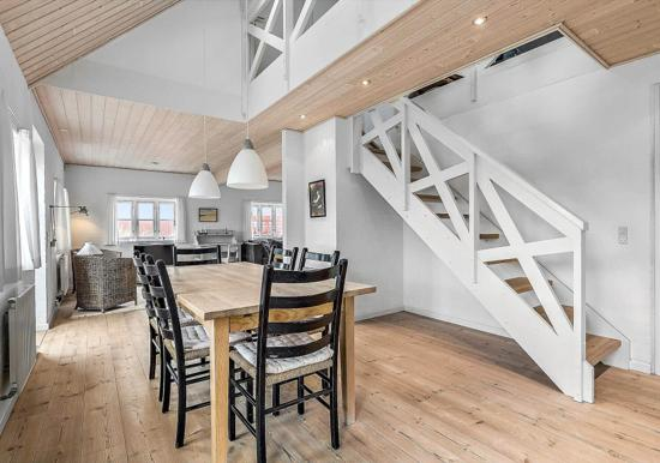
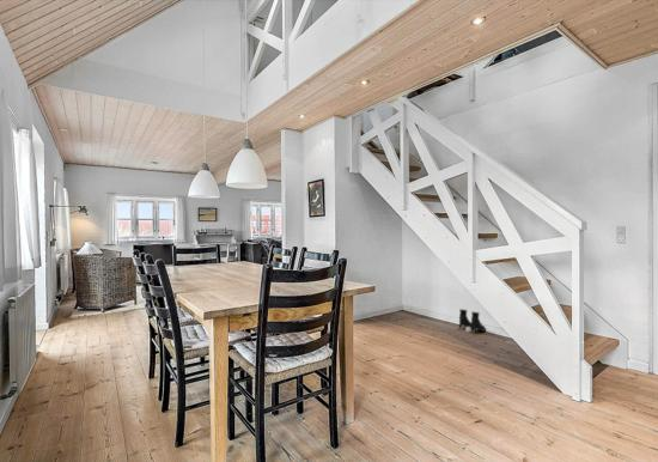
+ boots (471, 318)
